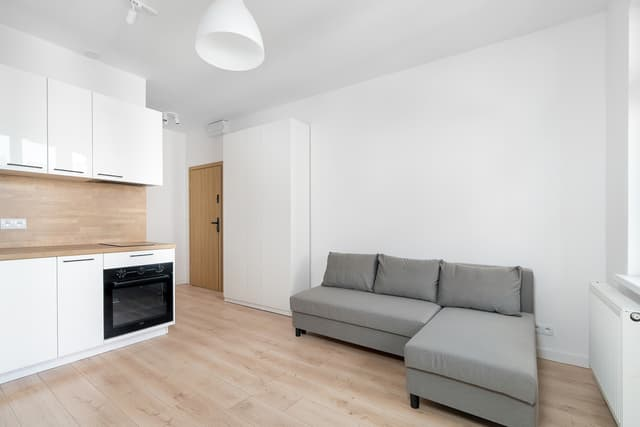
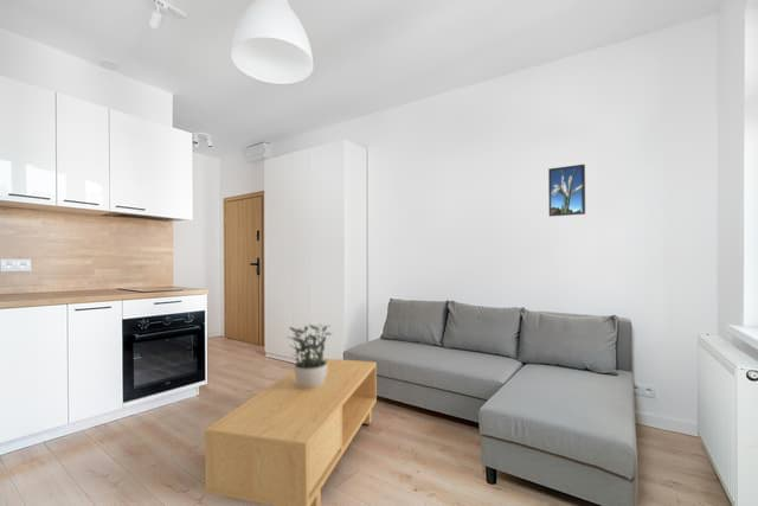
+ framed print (566, 191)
+ potted plant (310, 353)
+ coffee table (310, 419)
